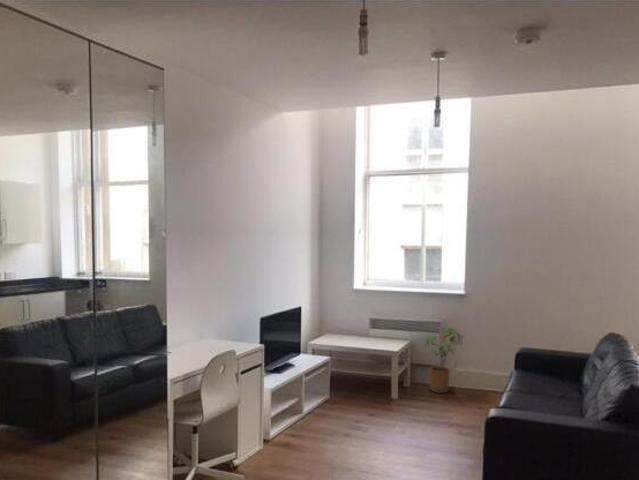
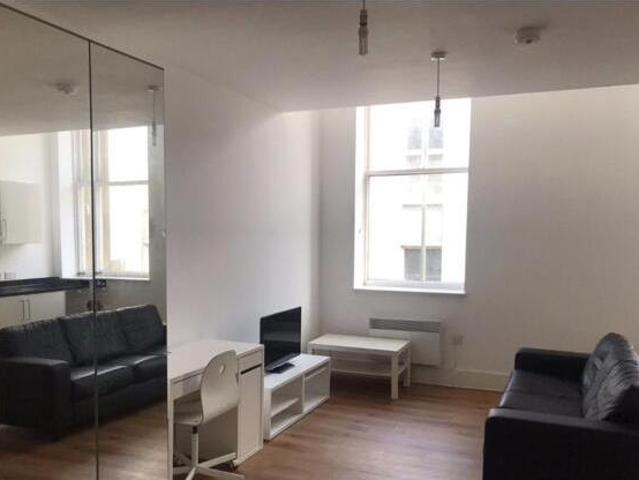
- house plant (442, 360)
